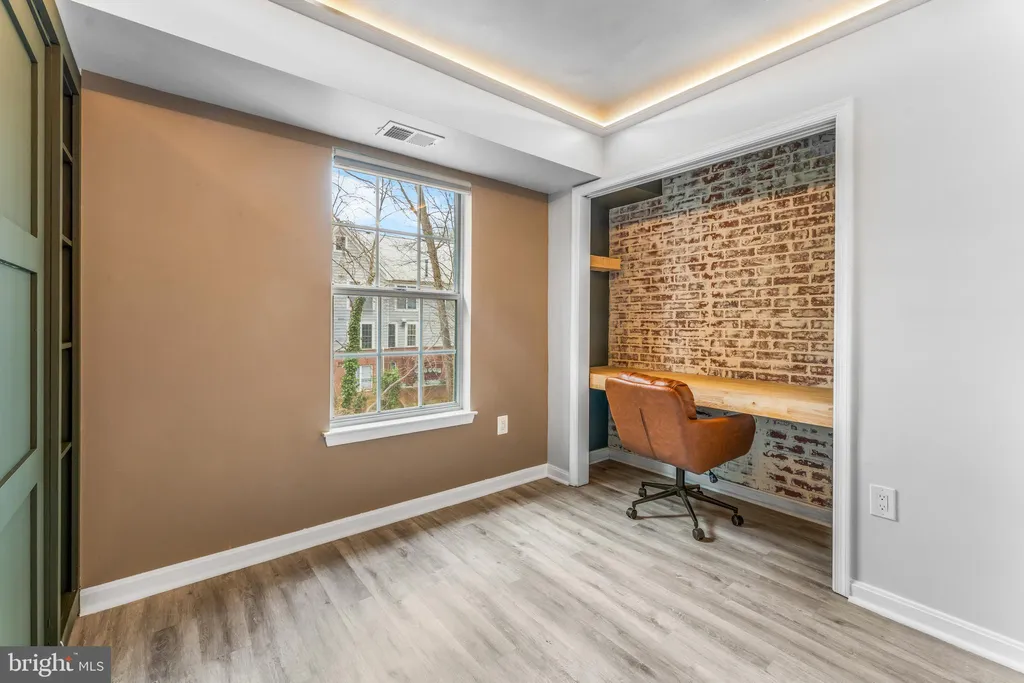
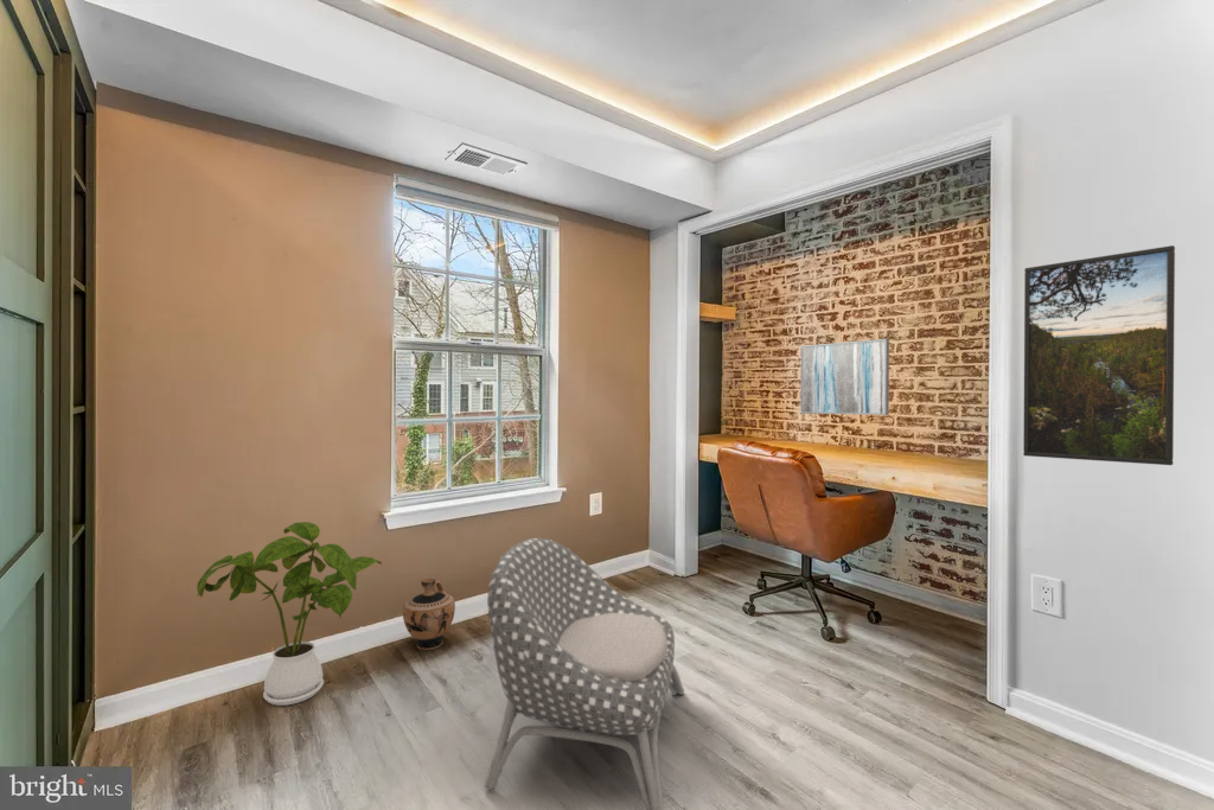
+ house plant (308, 611)
+ wall art (842, 378)
+ ceramic jug (428, 612)
+ armchair (598, 643)
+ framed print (1093, 358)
